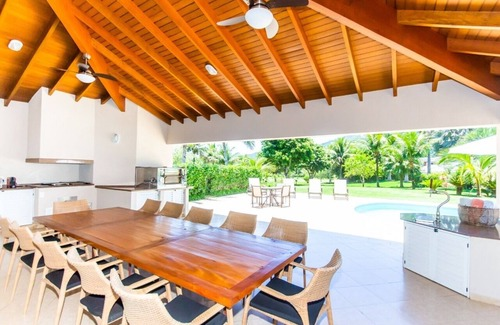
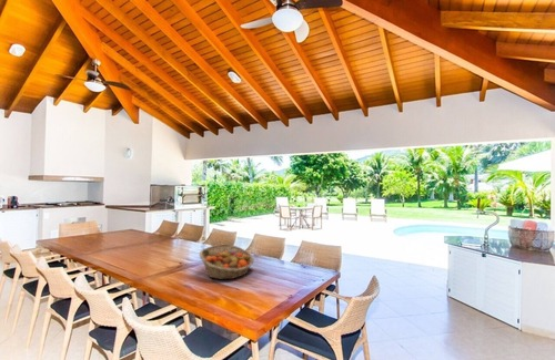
+ fruit basket (226, 260)
